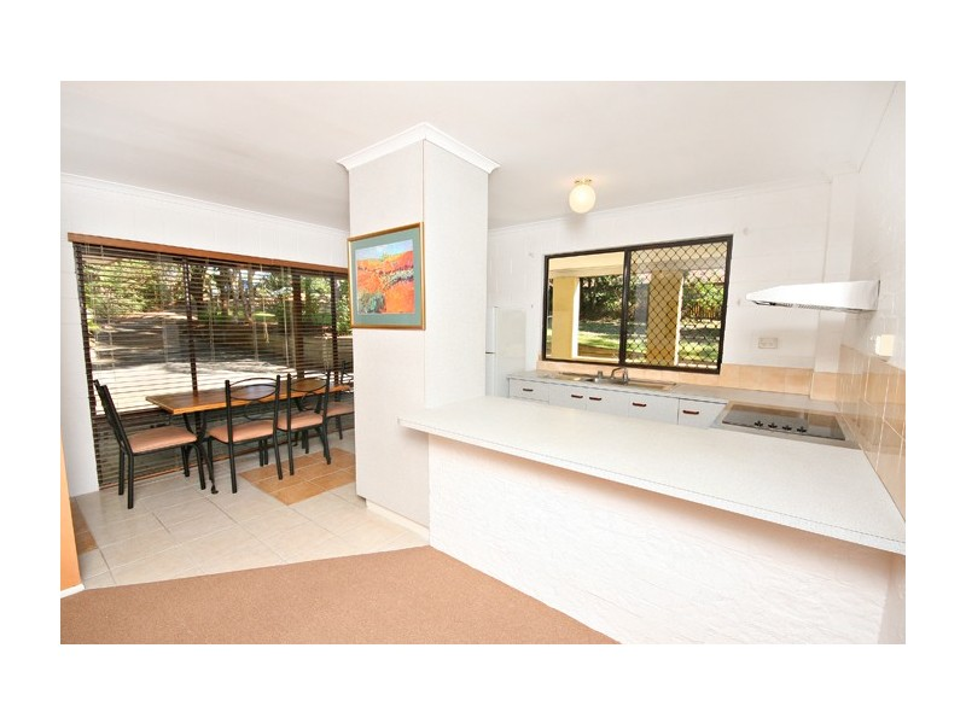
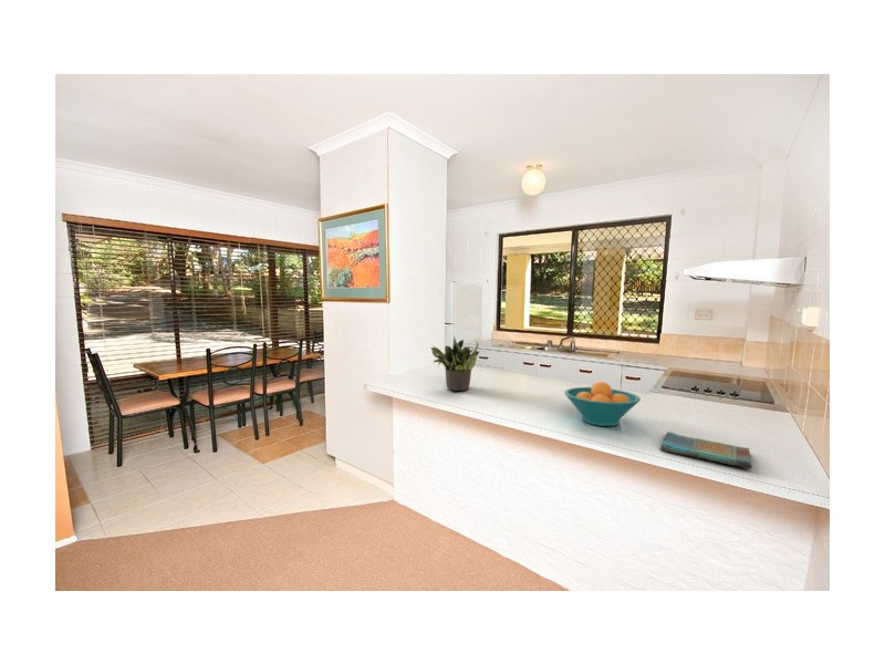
+ fruit bowl (601, 402)
+ potted plant (452, 361)
+ dish towel (704, 447)
